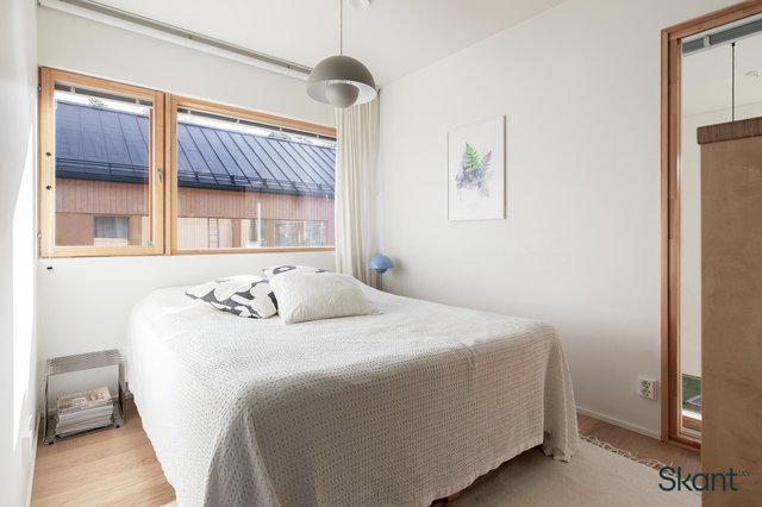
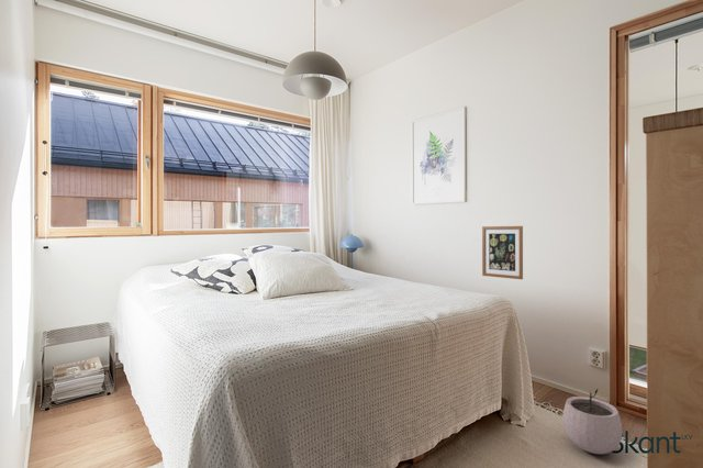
+ wall art (501, 252)
+ plant pot (591, 417)
